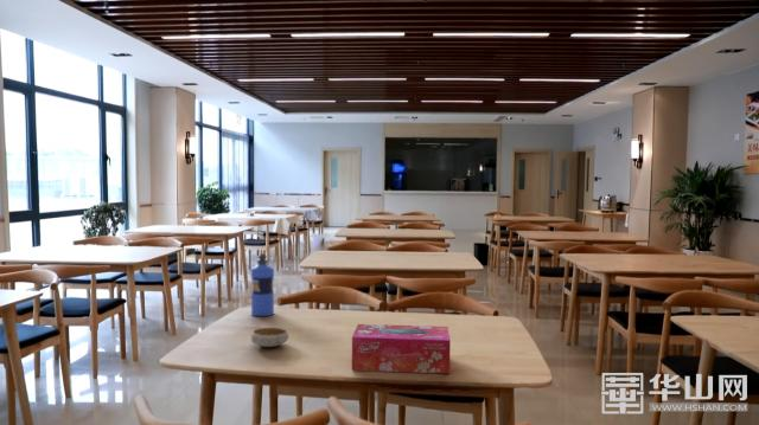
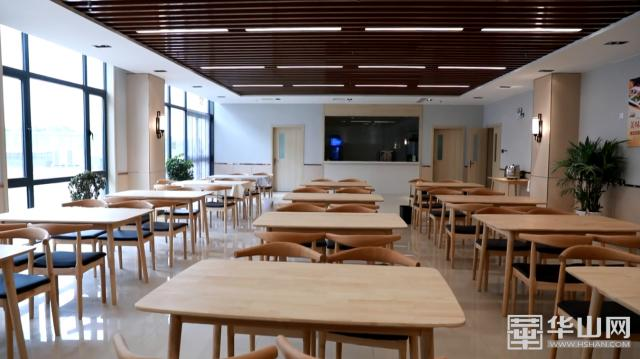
- tissue box (401, 347)
- water bottle (262, 283)
- bowl (269, 337)
